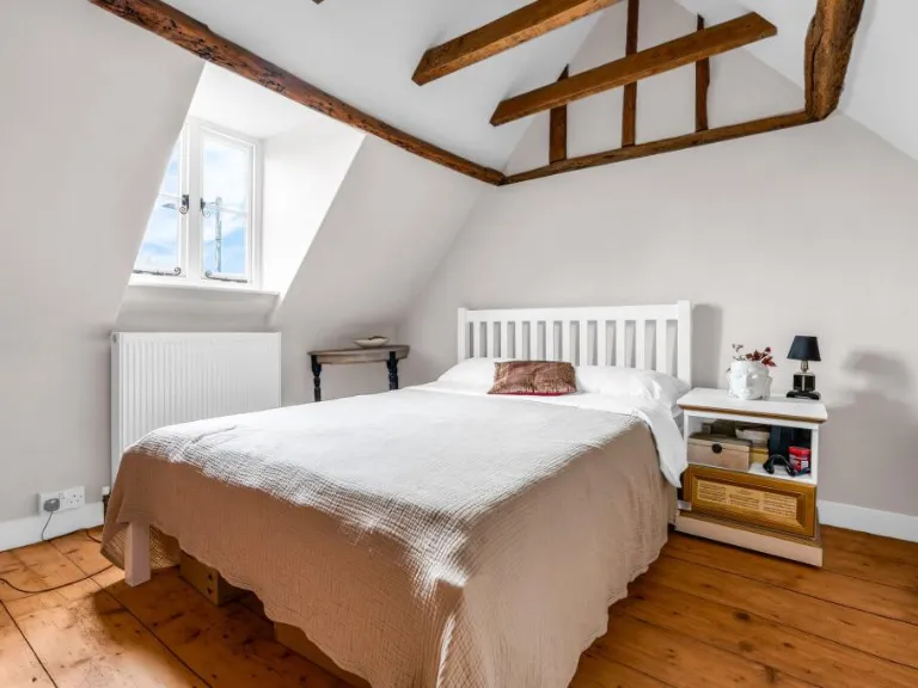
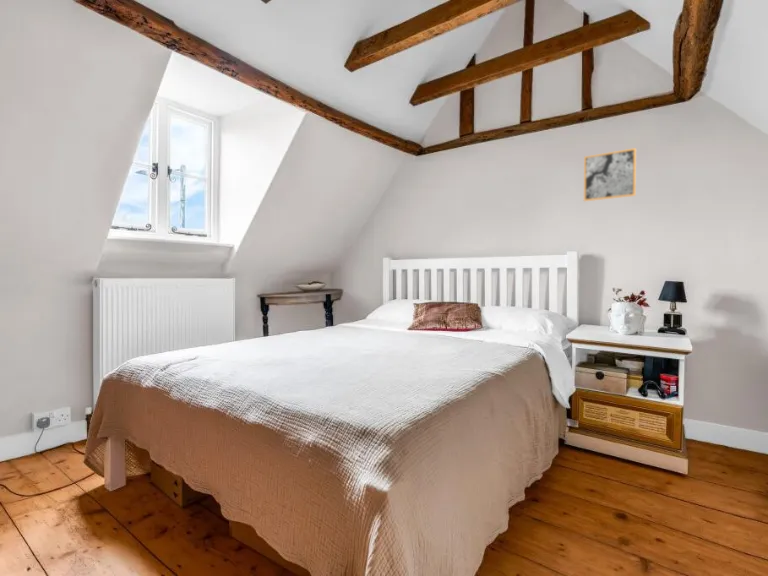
+ wall art (609, 175)
